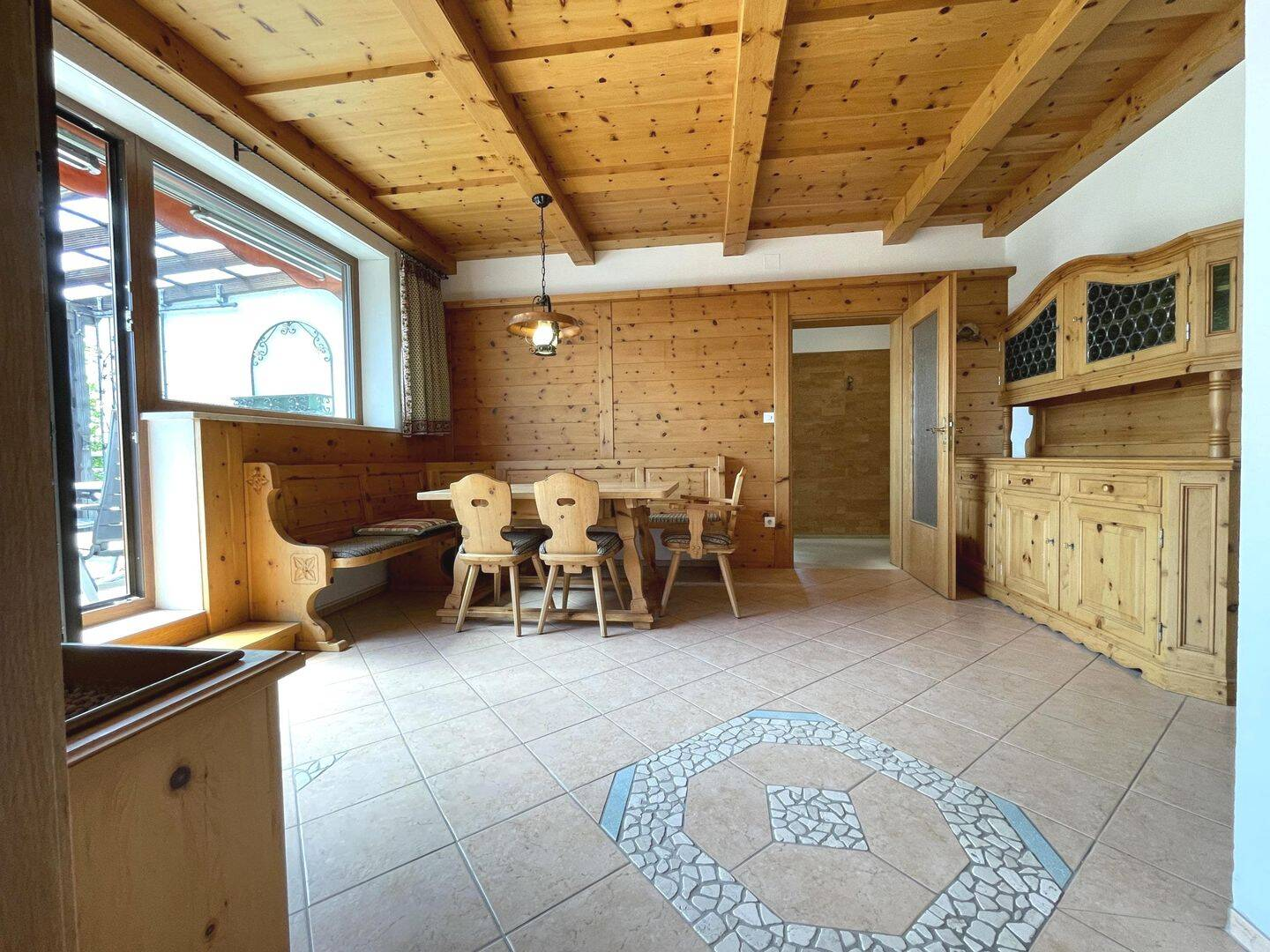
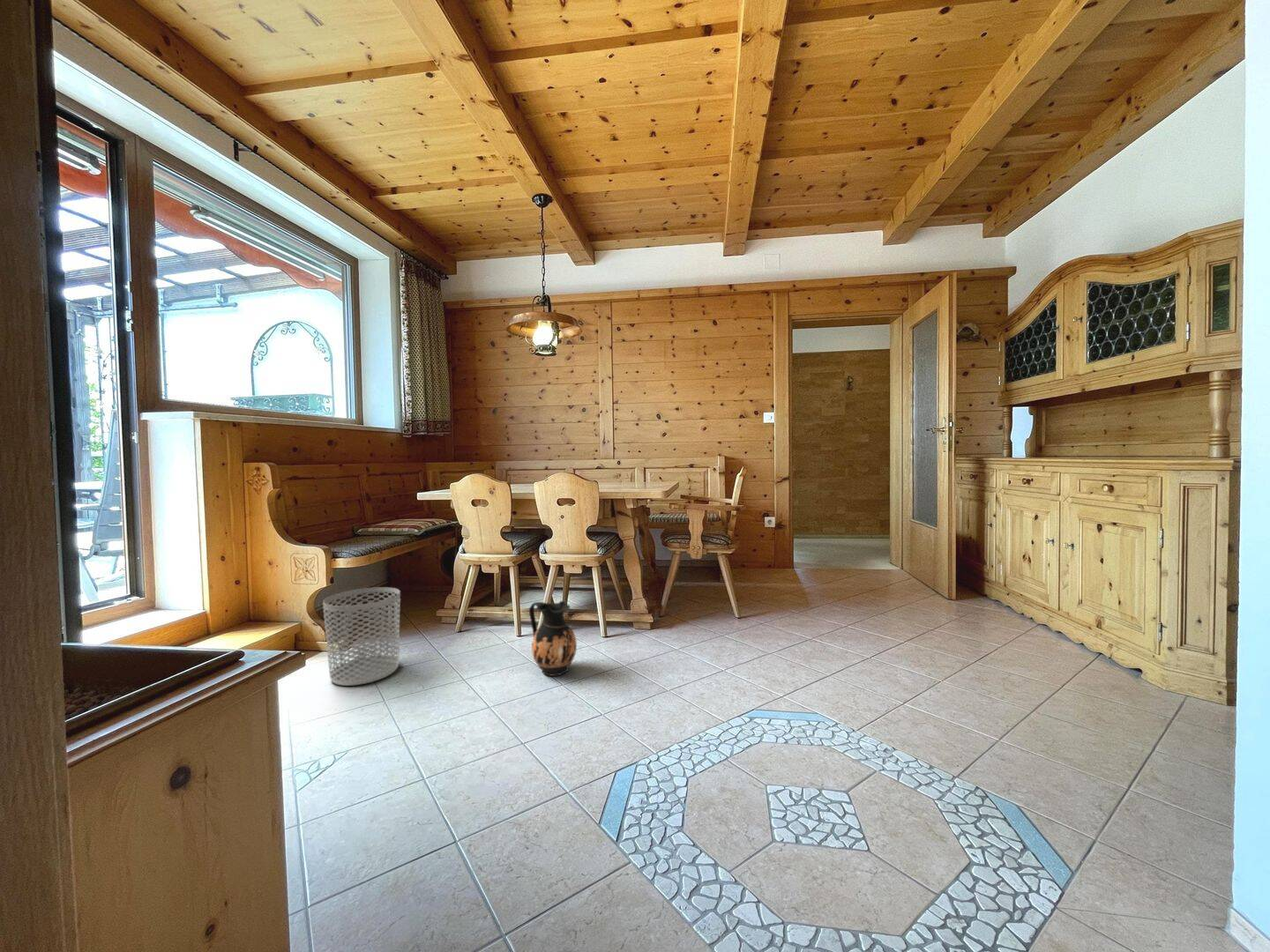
+ ceramic jug (552, 637)
+ waste bin (363, 634)
